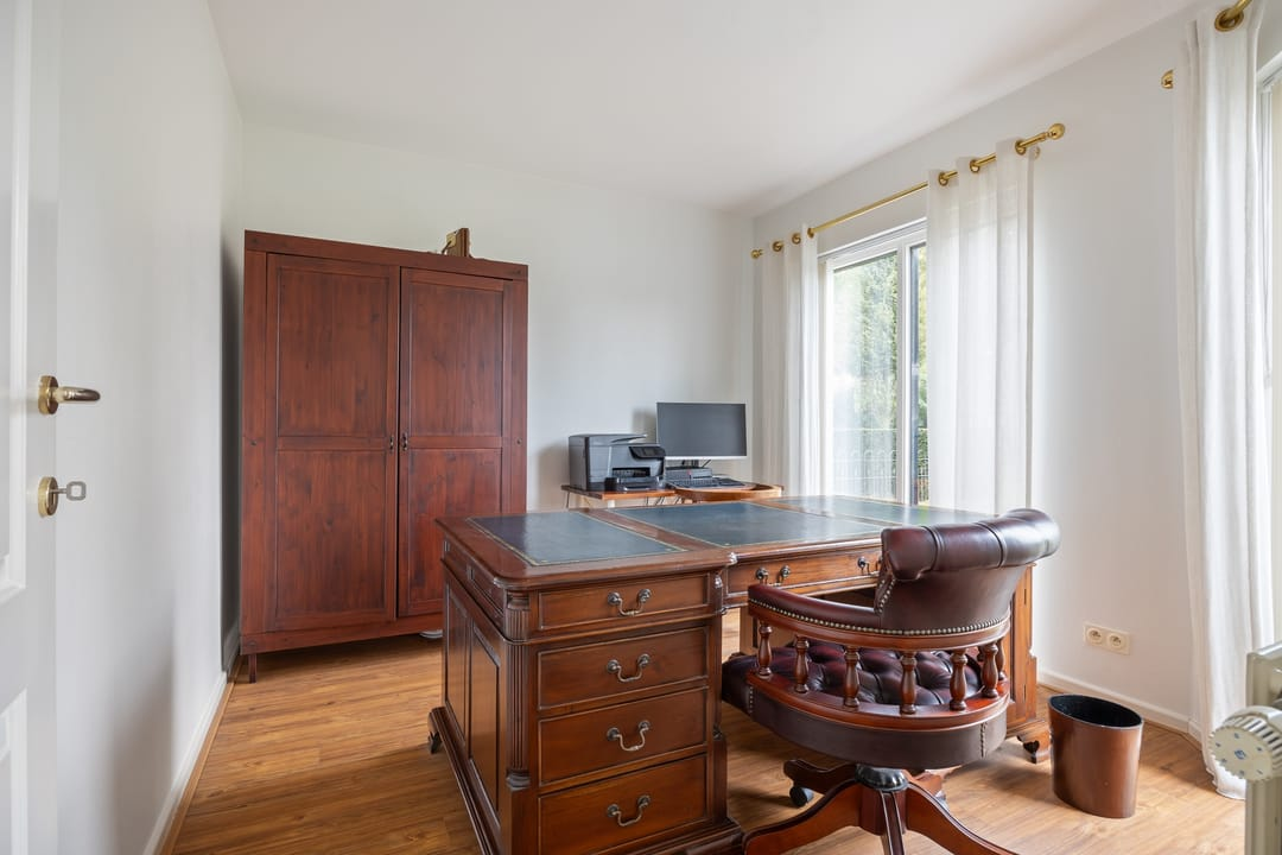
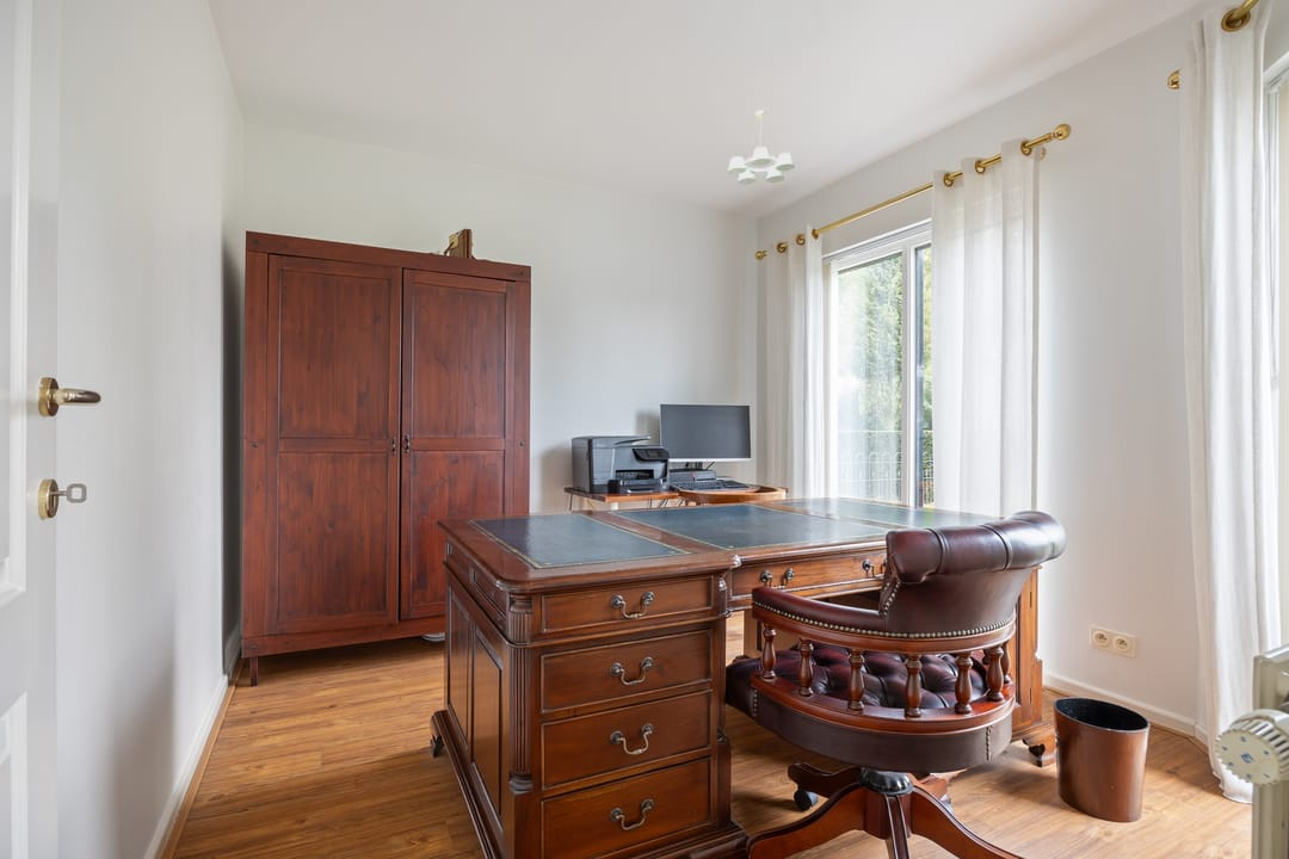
+ ceiling light fixture (760, 141)
